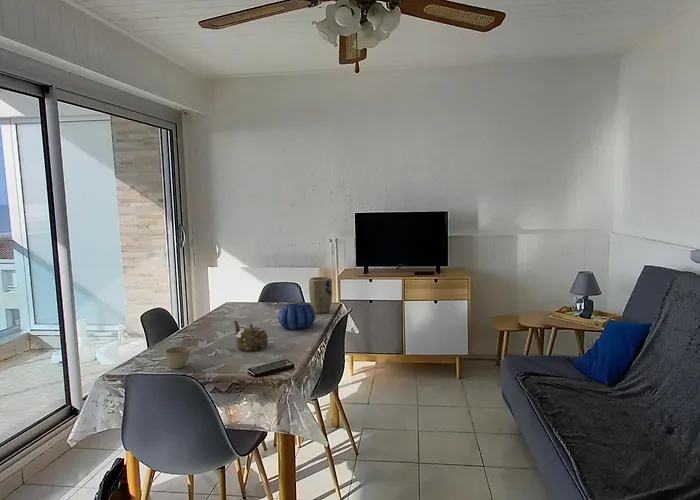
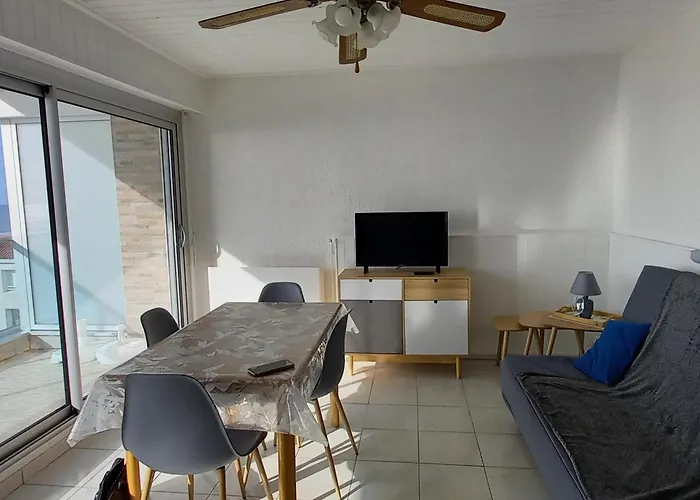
- plant pot (320, 295)
- decorative bowl (297, 315)
- flower pot (177, 358)
- teapot (249, 334)
